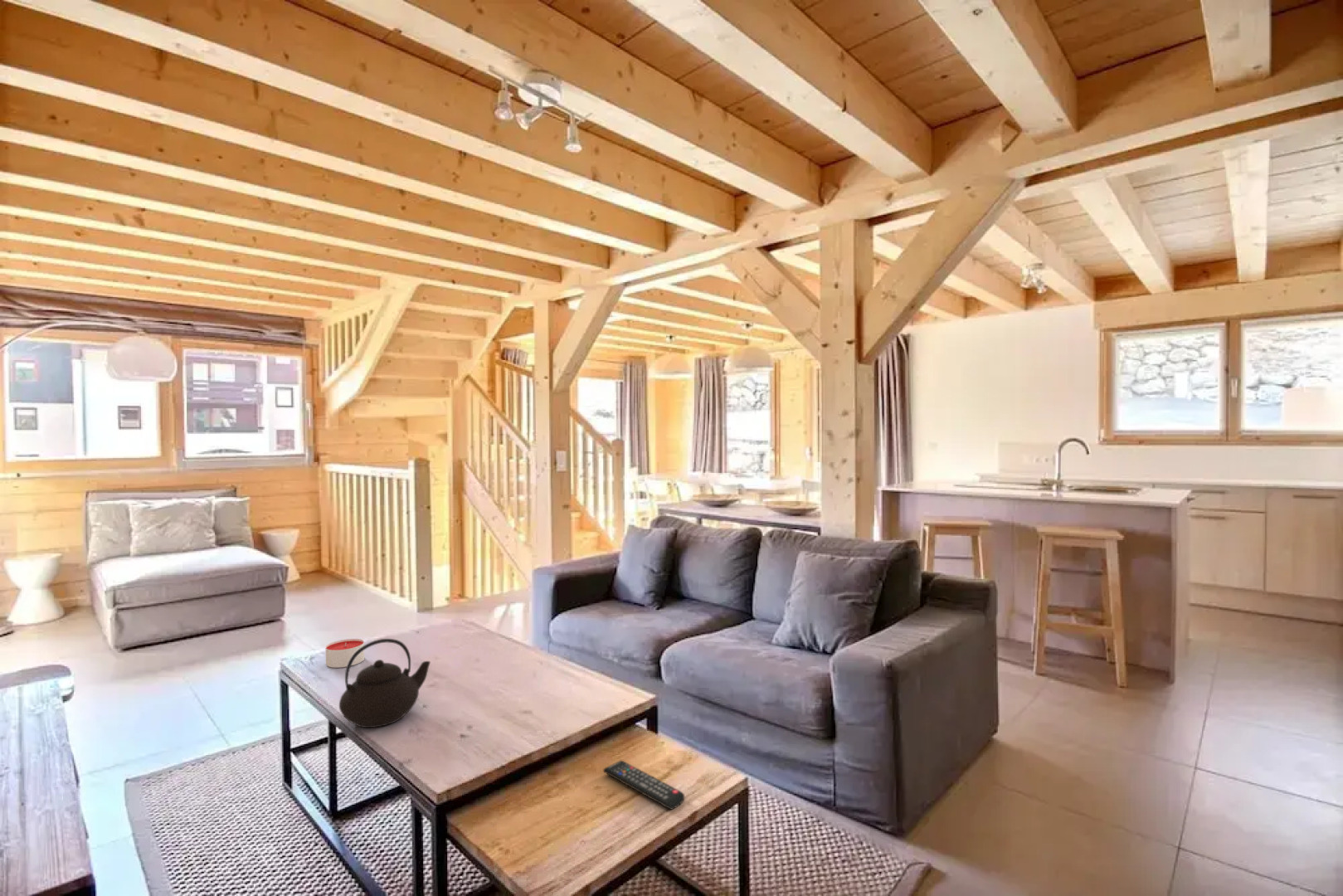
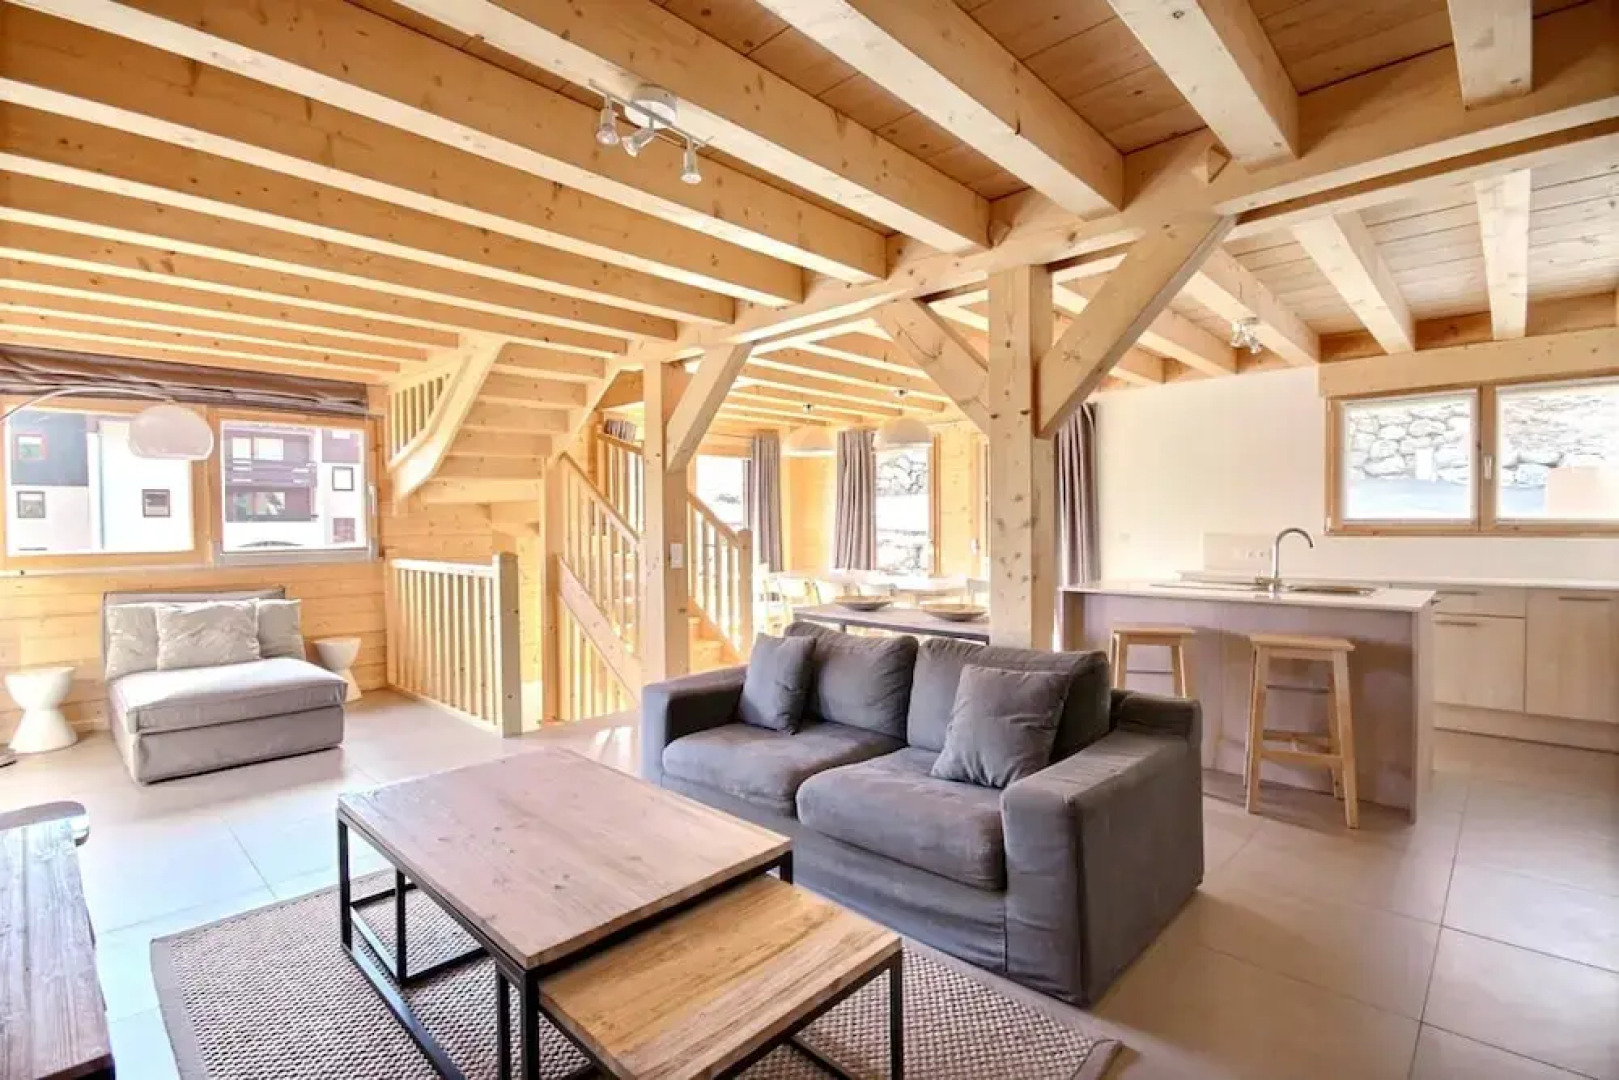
- teapot (387, 676)
- candle (345, 652)
- remote control (642, 783)
